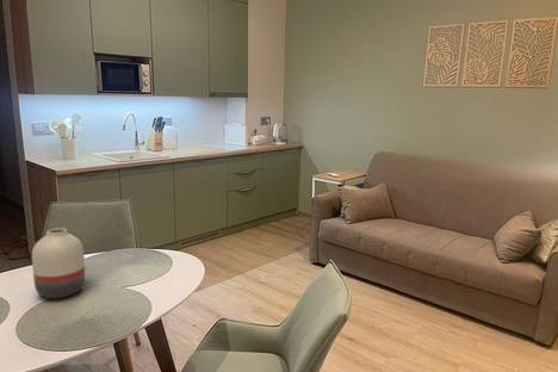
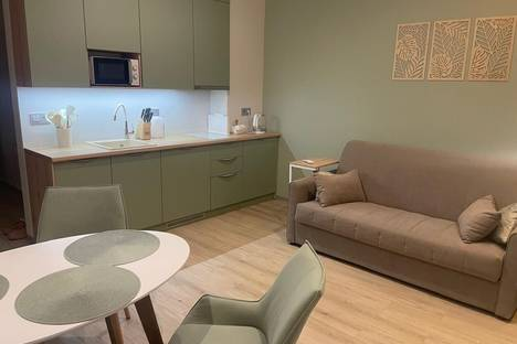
- vase (58, 261)
